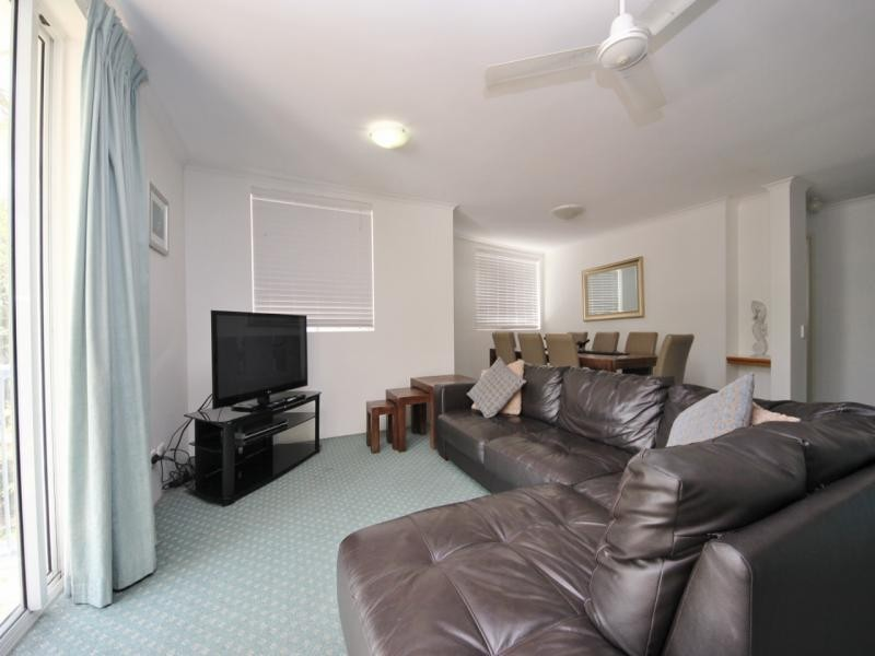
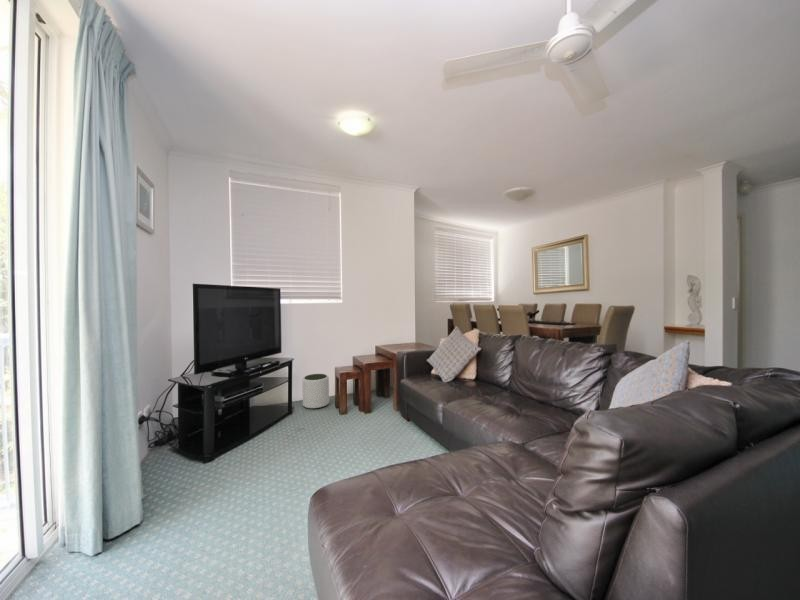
+ plant pot (315, 390)
